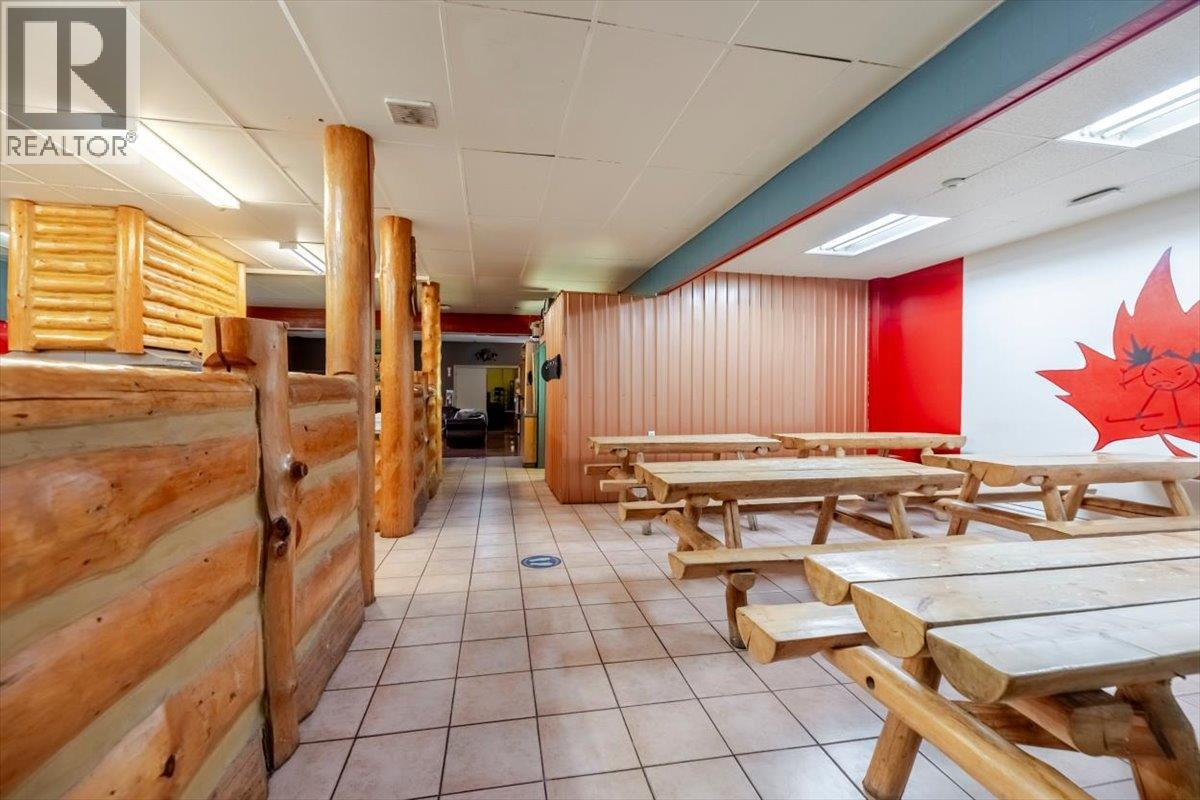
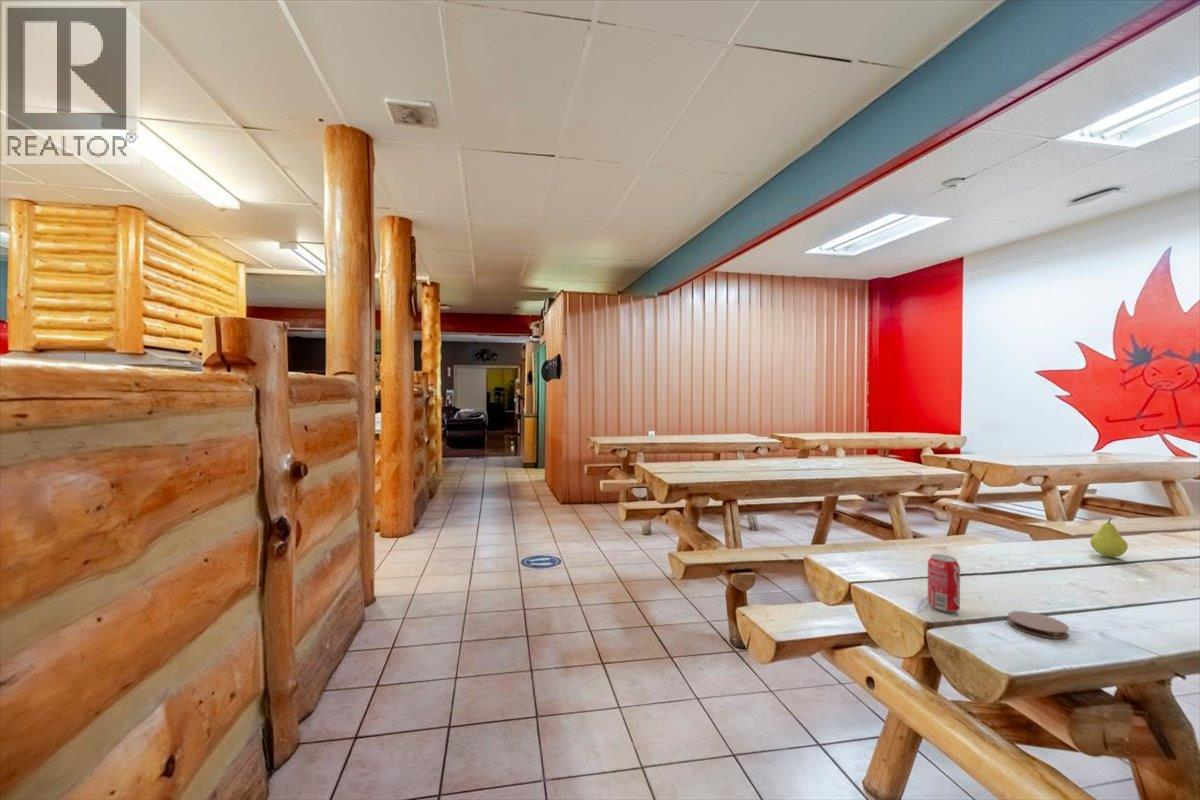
+ coaster (1037, 624)
+ beverage can (943, 583)
+ fruit (1108, 537)
